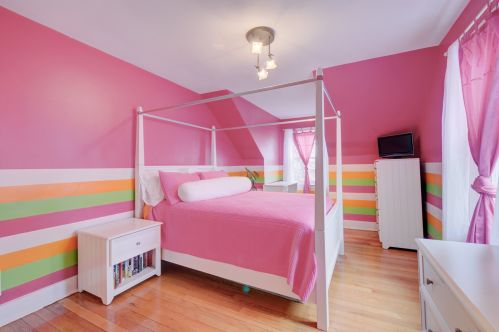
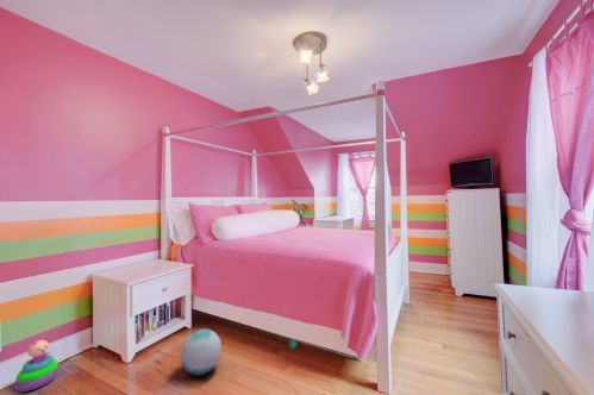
+ stacking toy (37, 360)
+ ball (201, 351)
